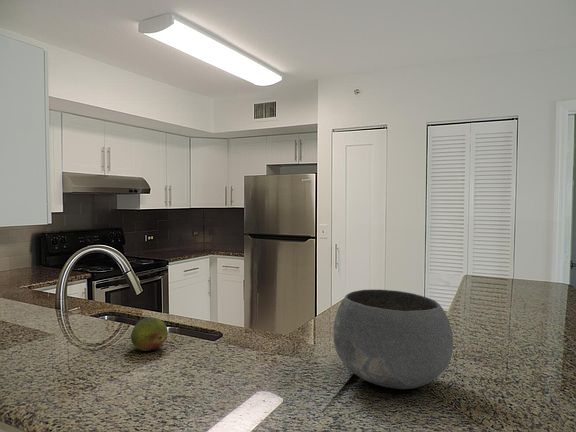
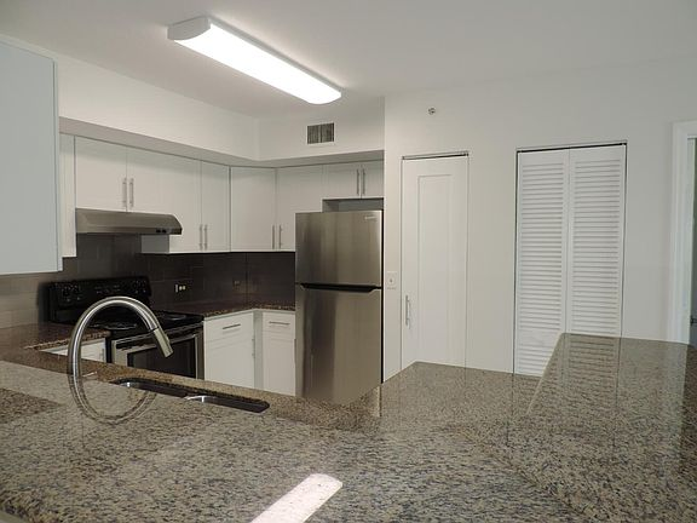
- fruit (149, 332)
- bowl (391, 338)
